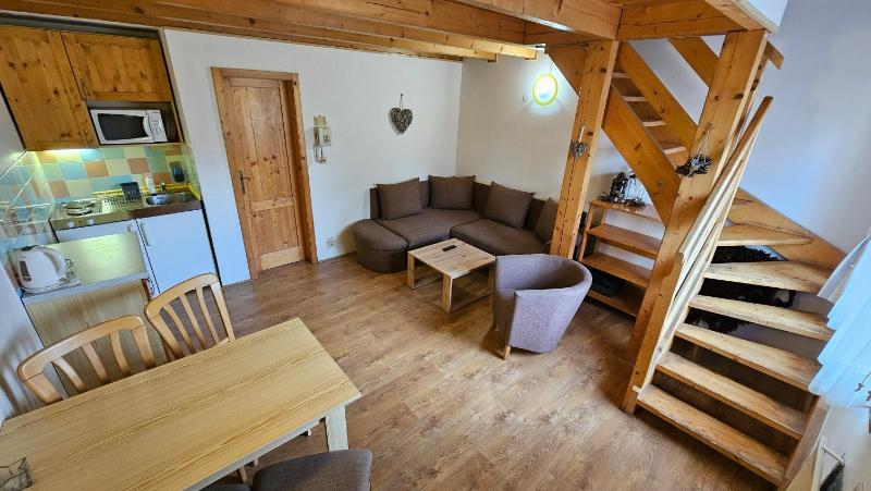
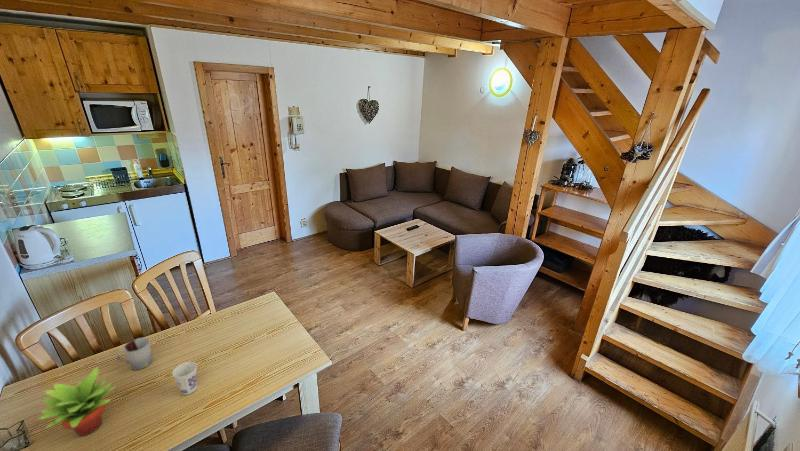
+ succulent plant (79, 406)
+ cup (134, 355)
+ cup (187, 379)
